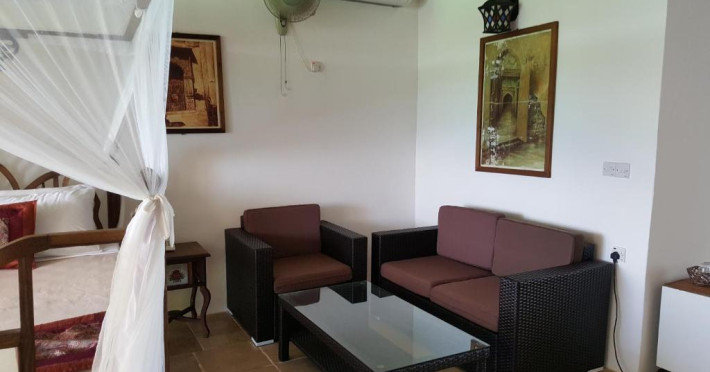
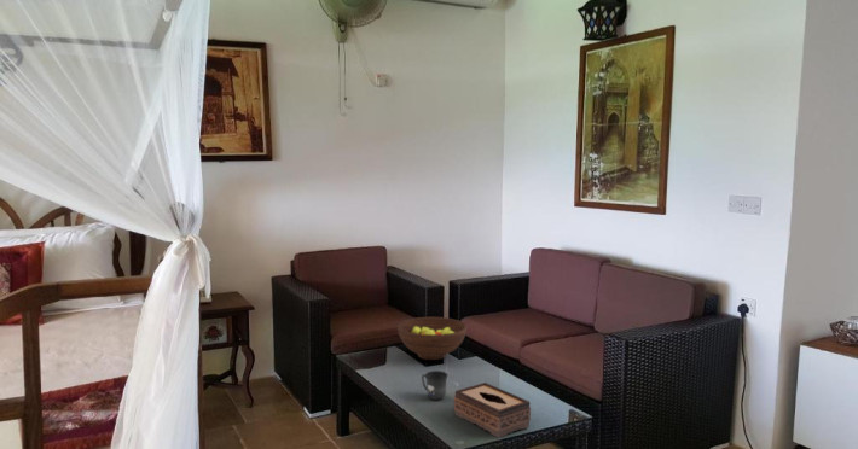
+ tissue box (491, 408)
+ mug (433, 385)
+ fruit bowl (431, 340)
